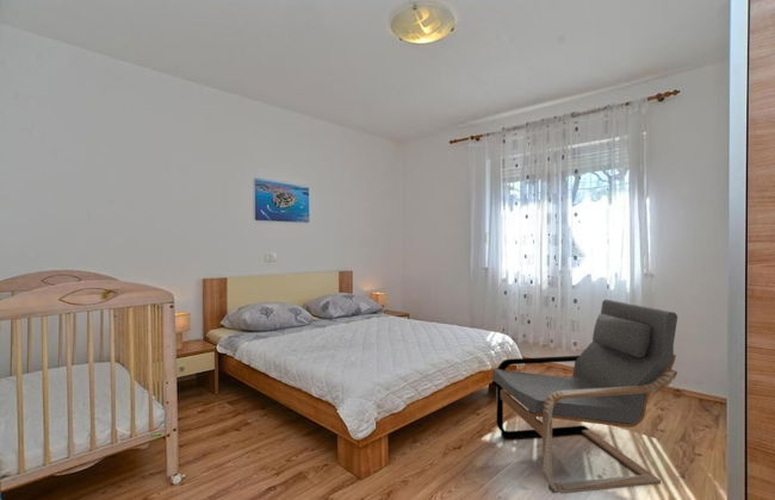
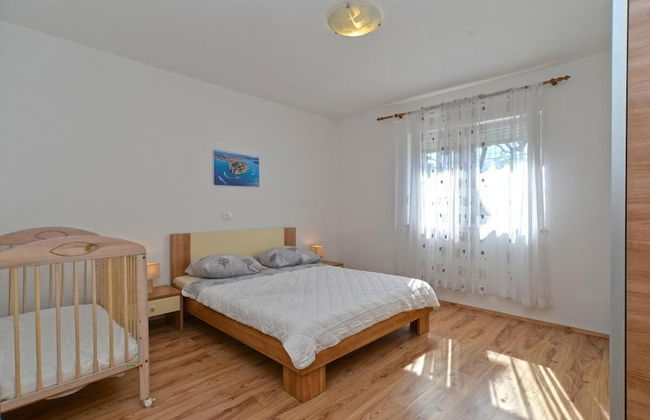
- armchair (576, 381)
